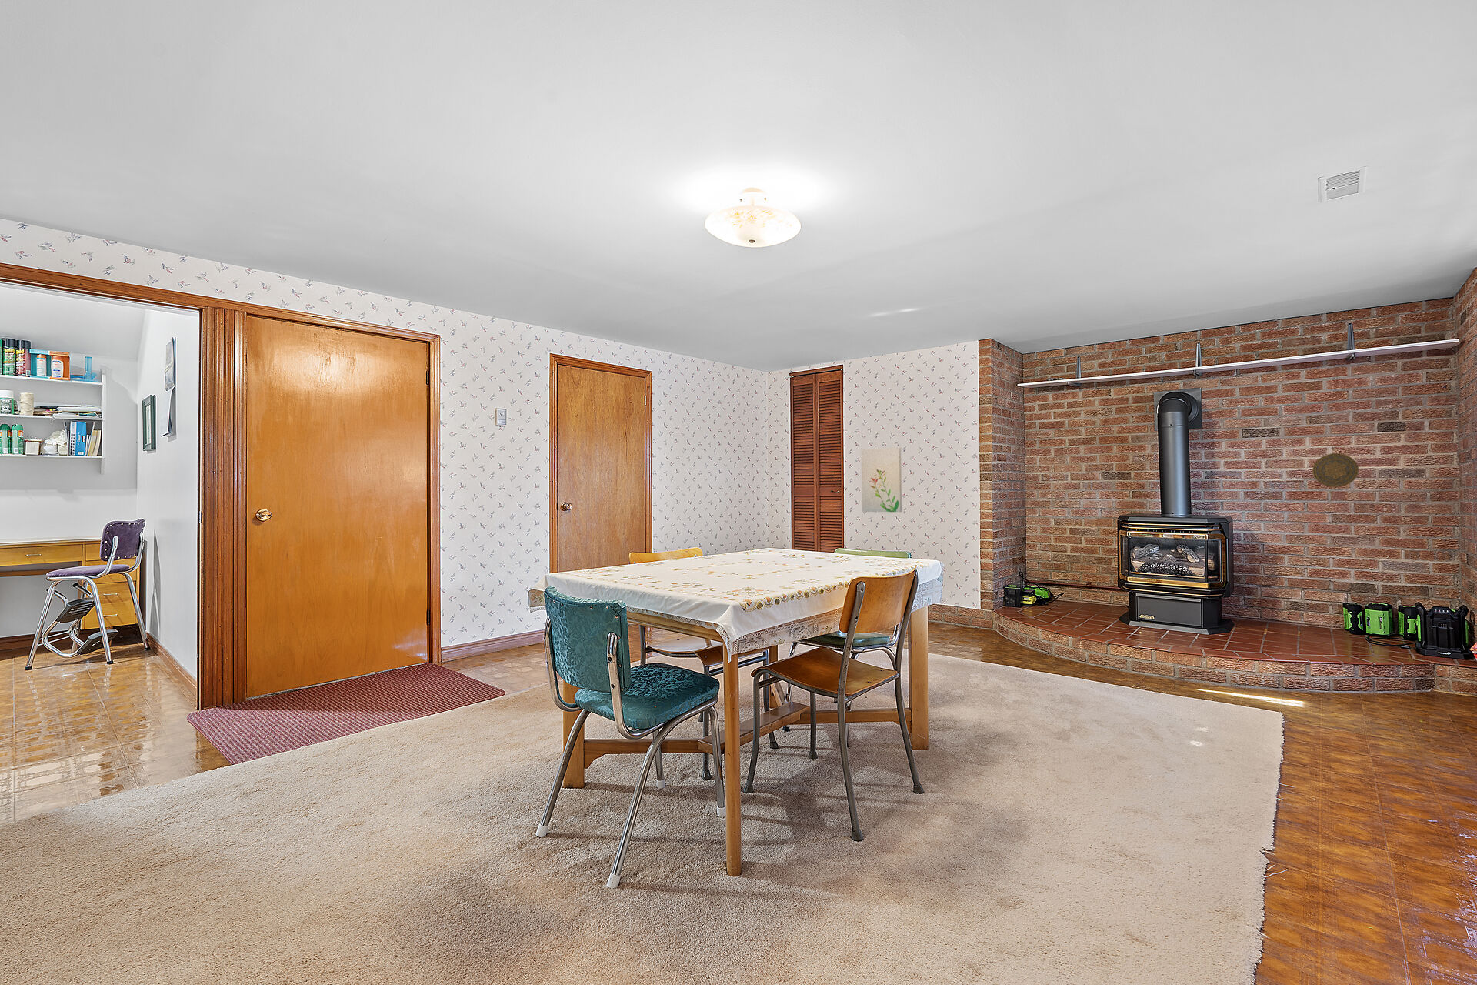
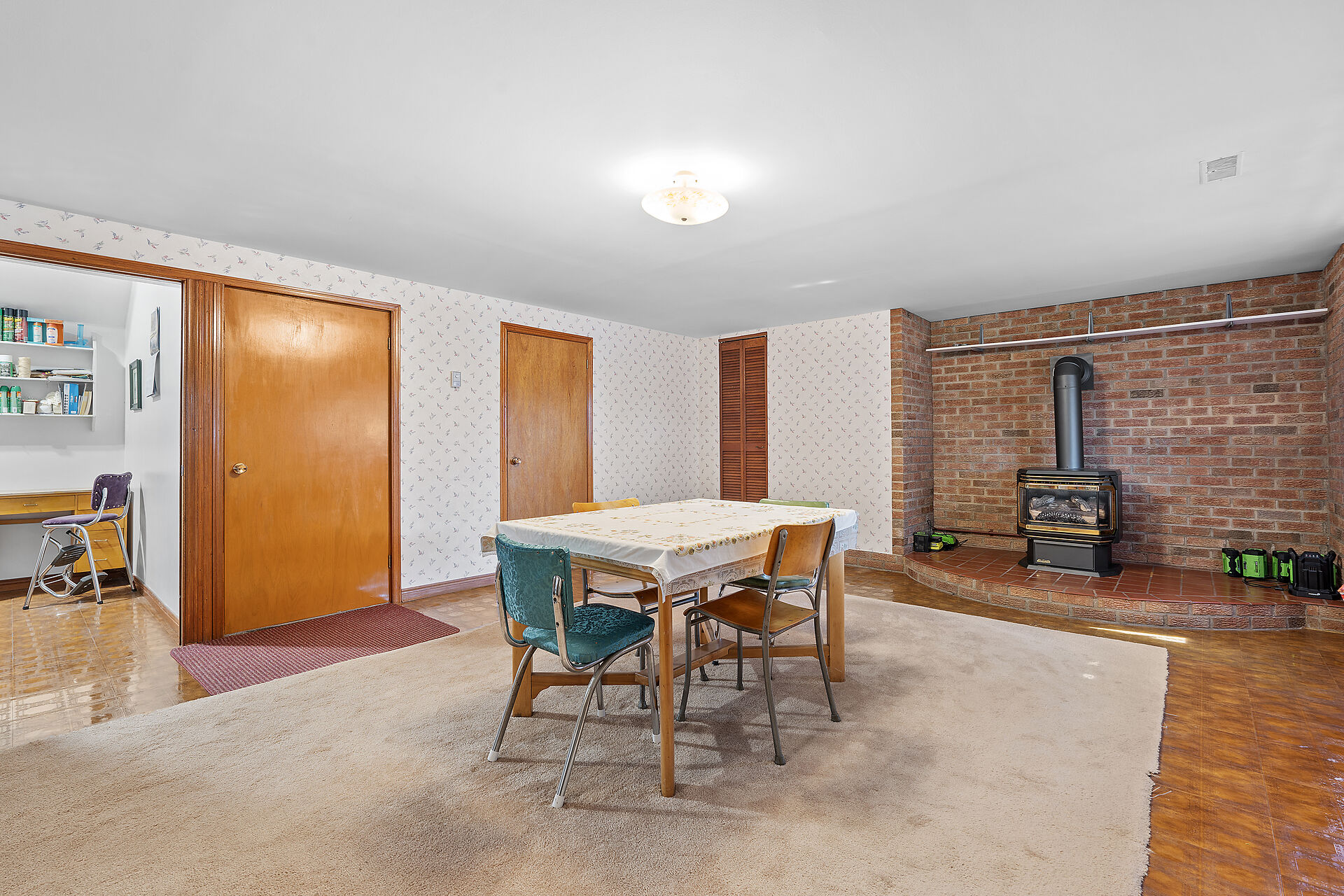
- decorative plate (1334, 471)
- wall art (881, 480)
